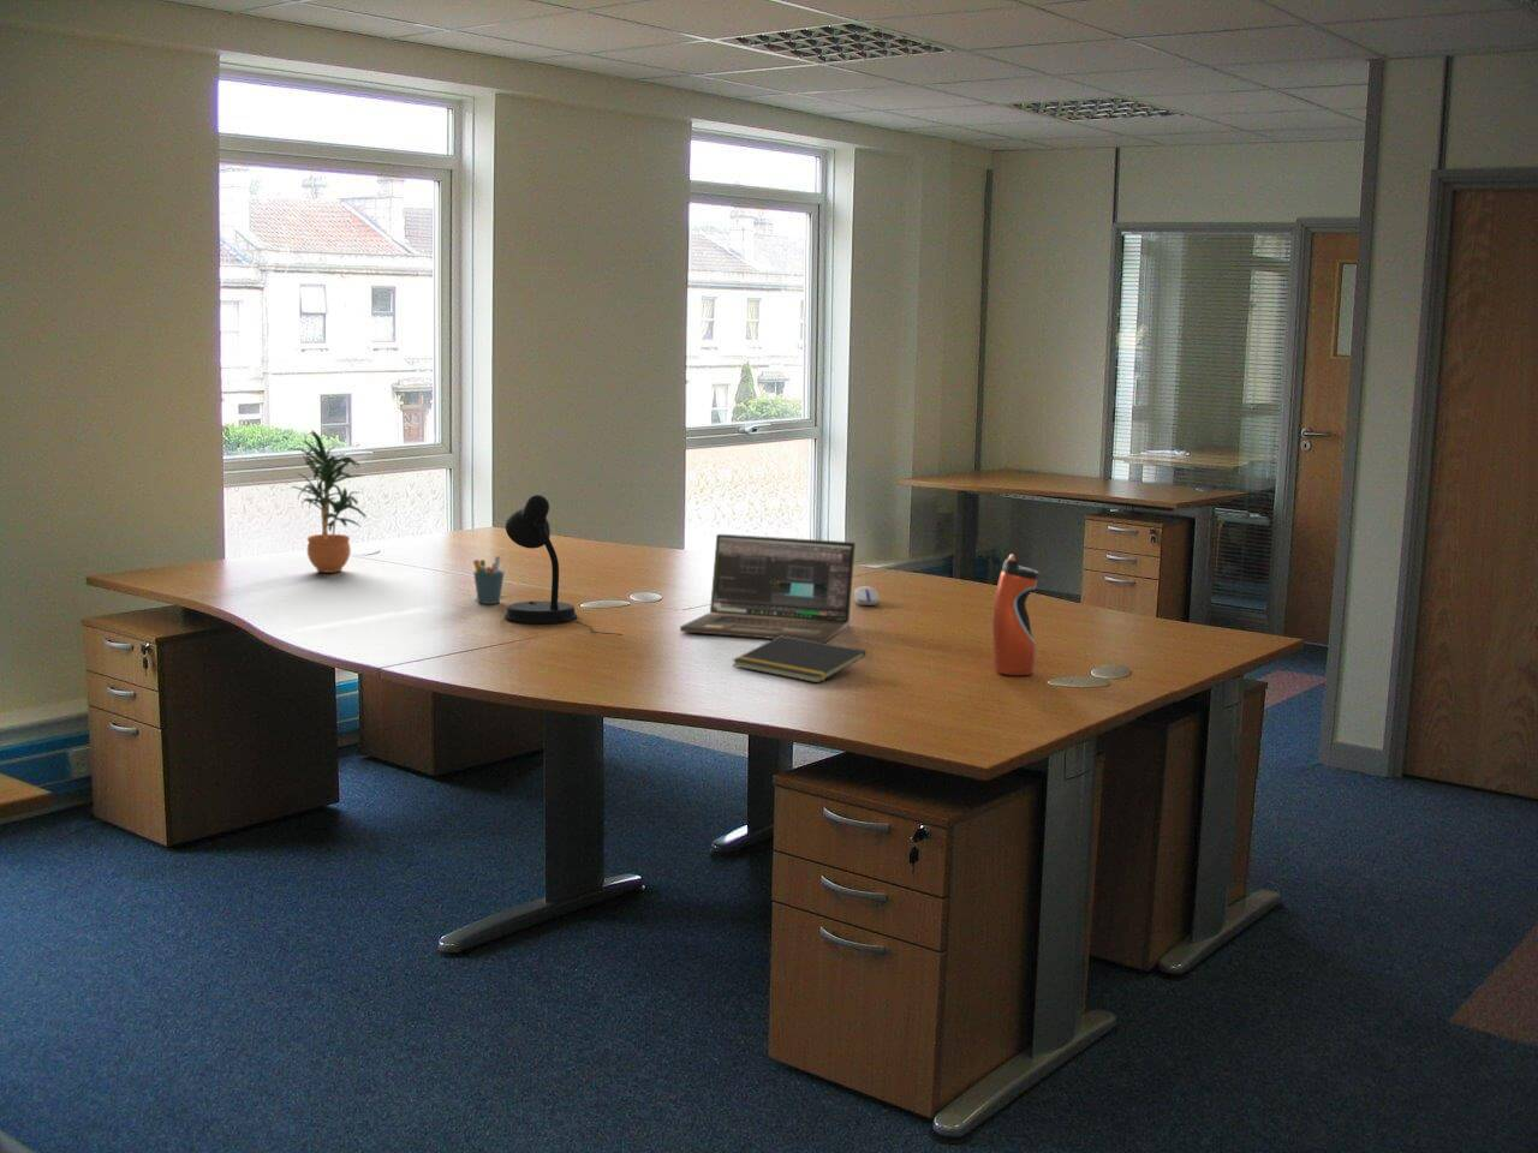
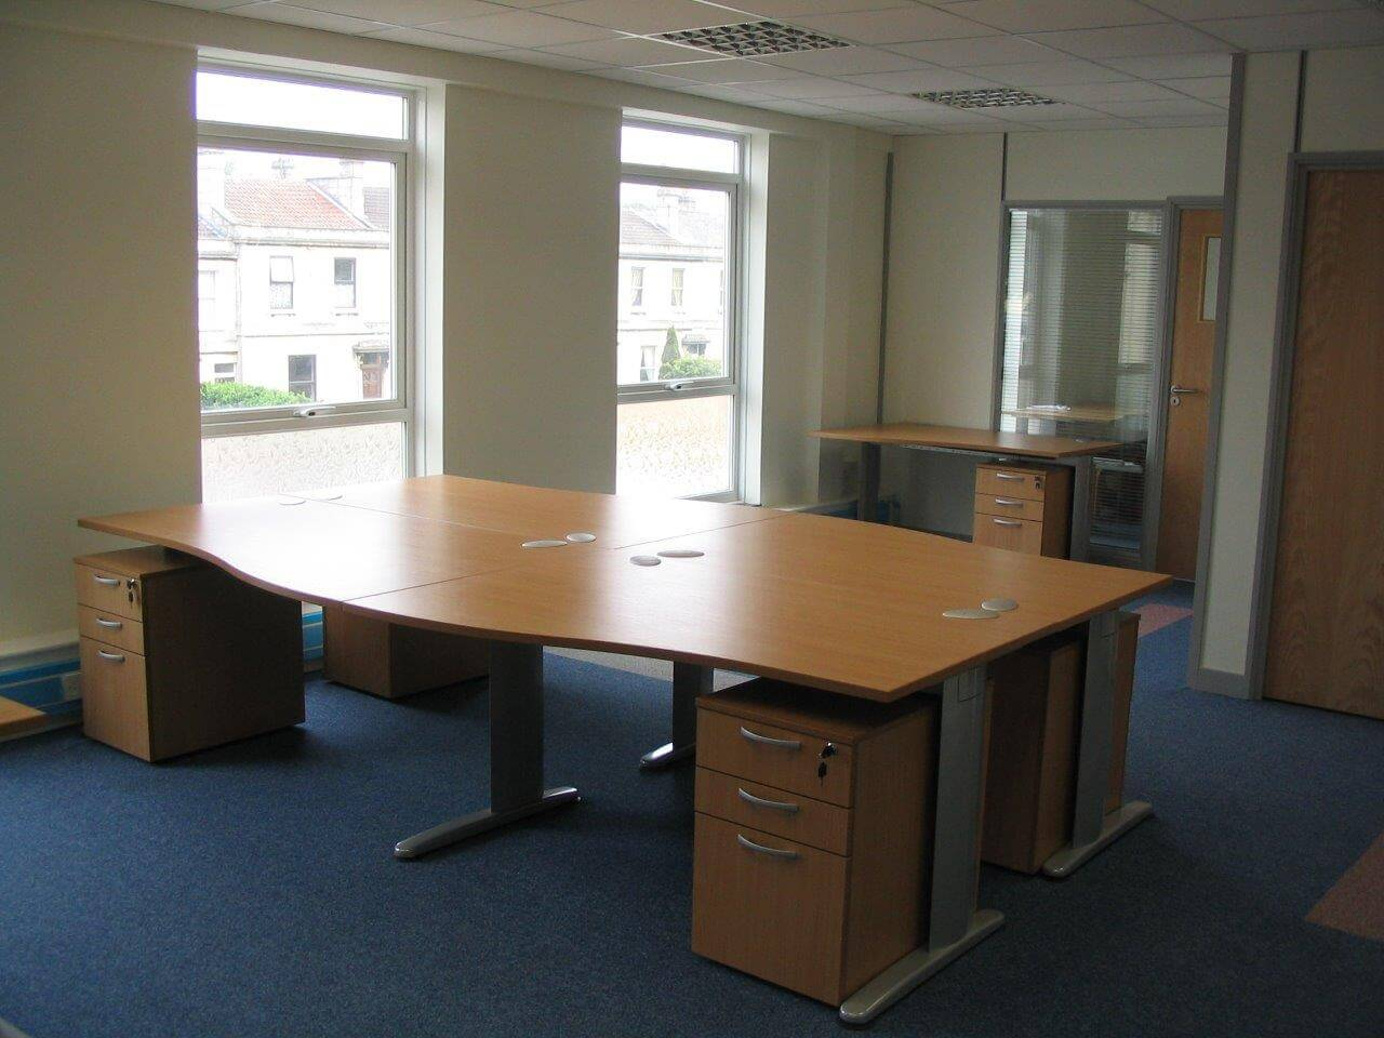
- notepad (798, 656)
- computer mouse (865, 595)
- laptop (769, 585)
- water bottle (1014, 614)
- potted plant (328, 500)
- pen holder (488, 578)
- desk lamp (557, 561)
